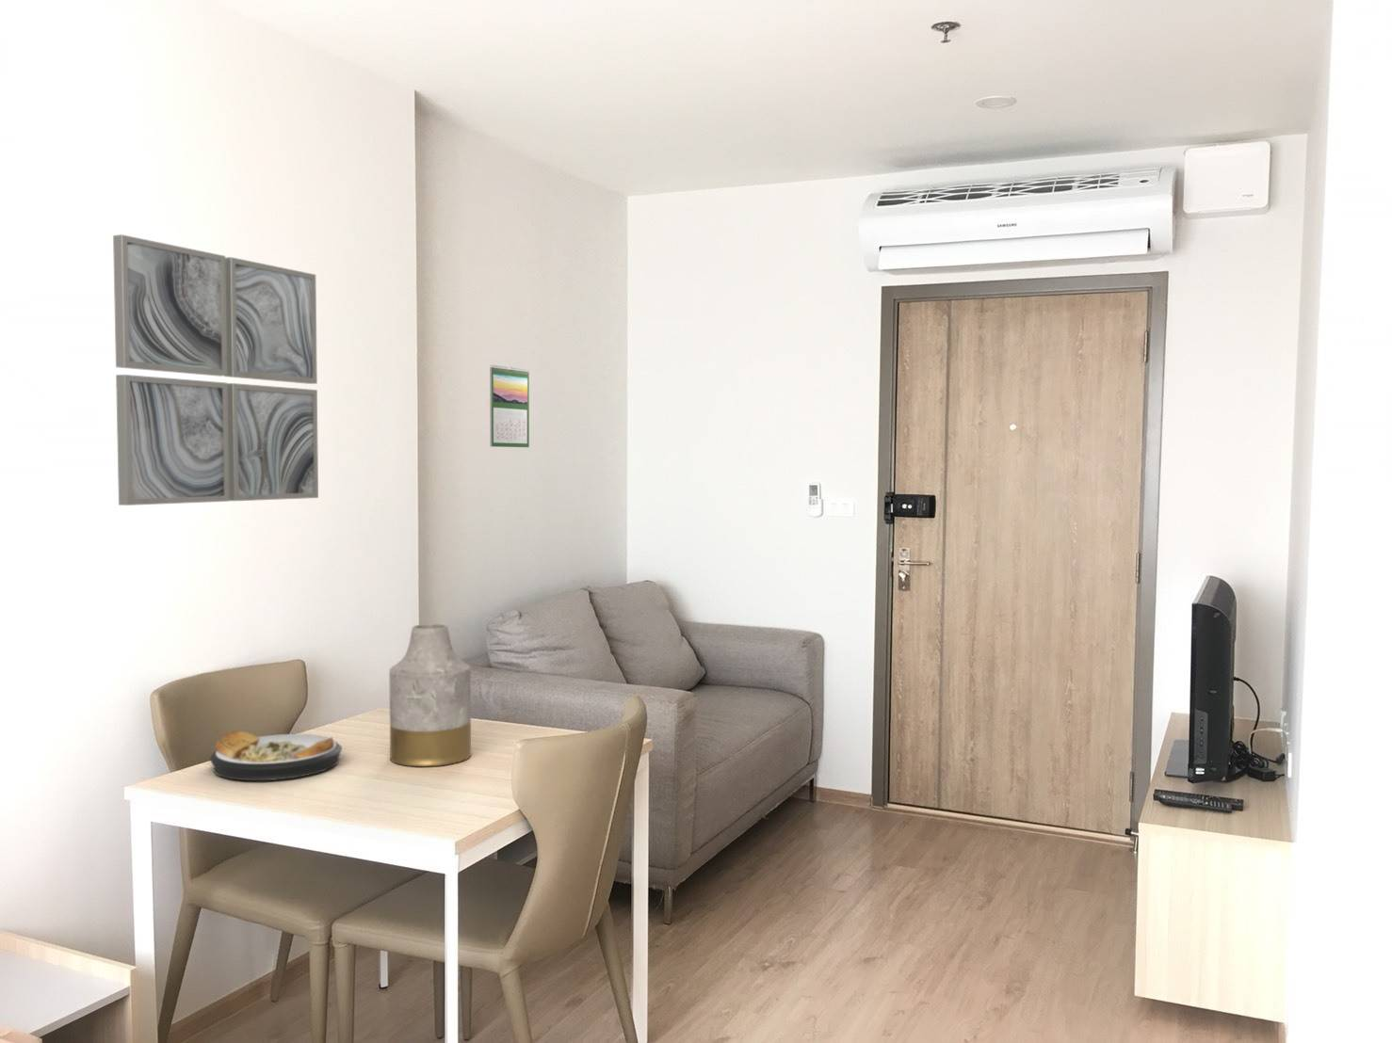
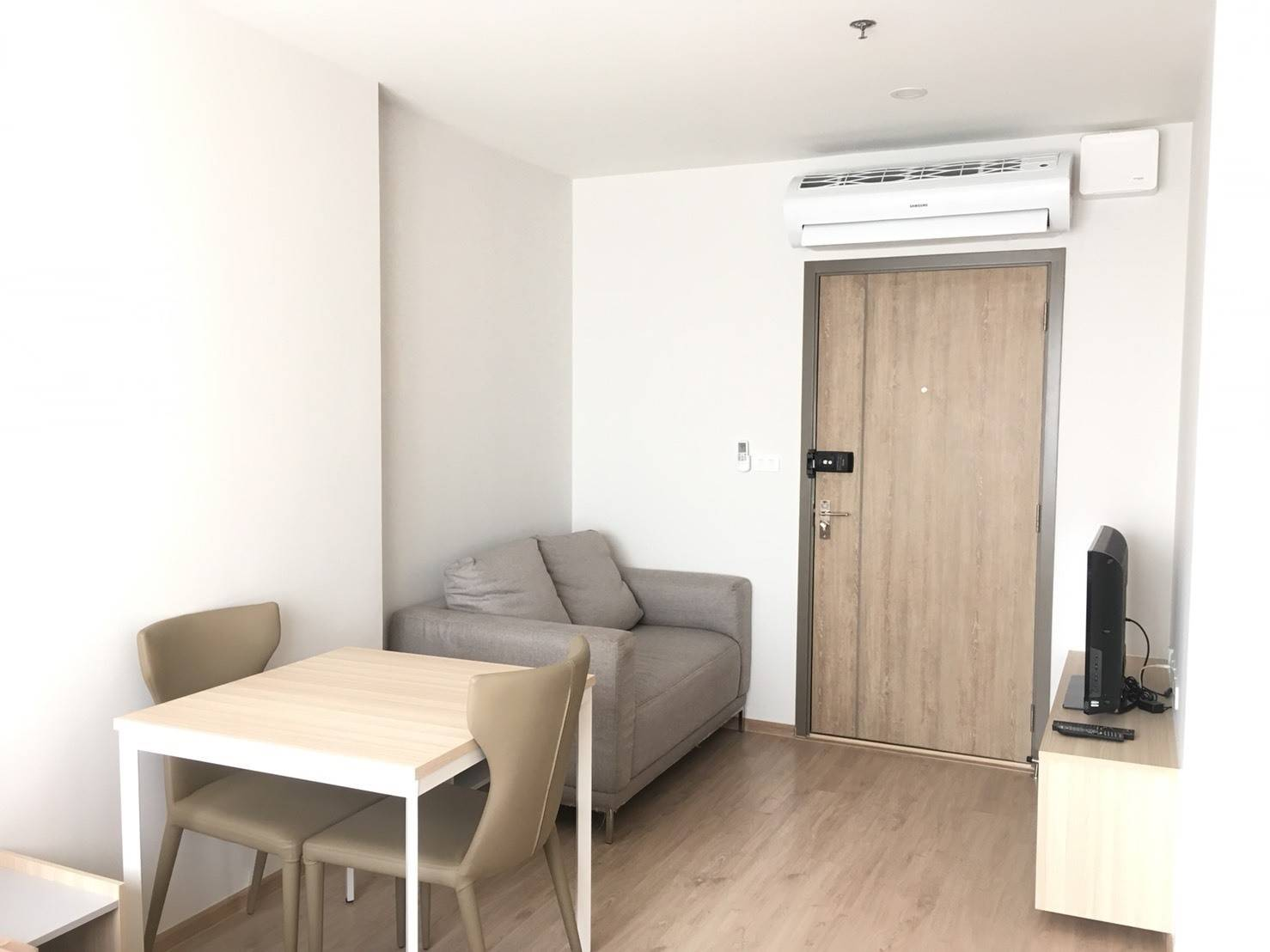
- calendar (510, 405)
- vase (431, 691)
- wall art (225, 382)
- plate (277, 752)
